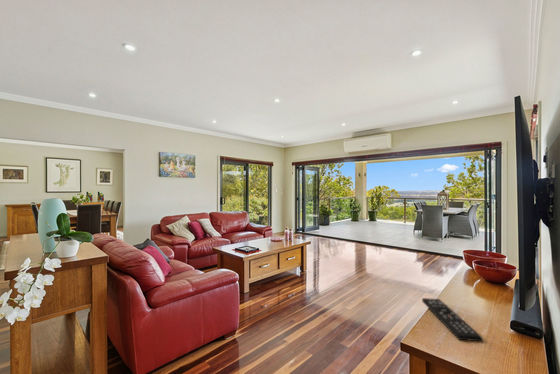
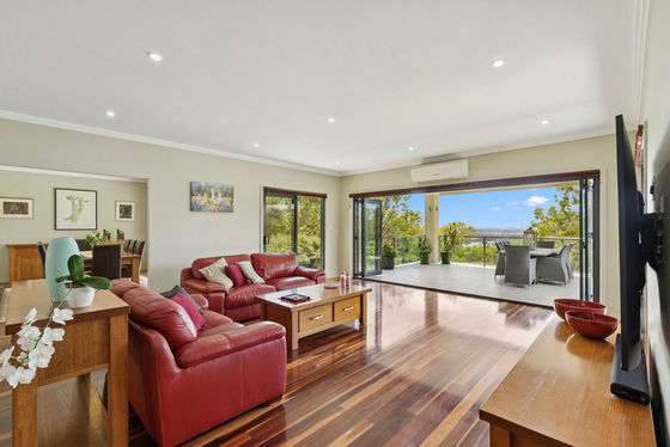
- remote control (447, 315)
